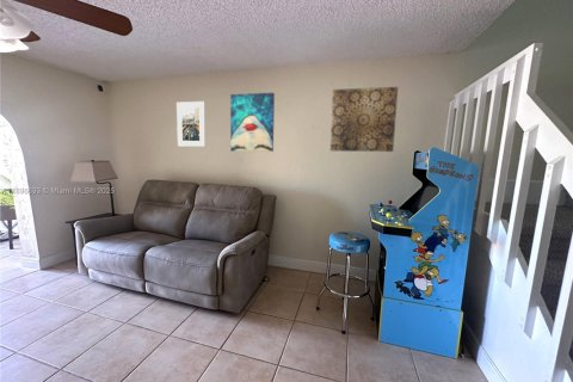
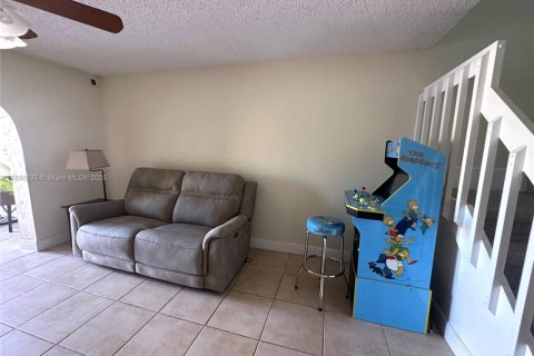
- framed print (190, 124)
- wall art (362, 119)
- wall art (252, 123)
